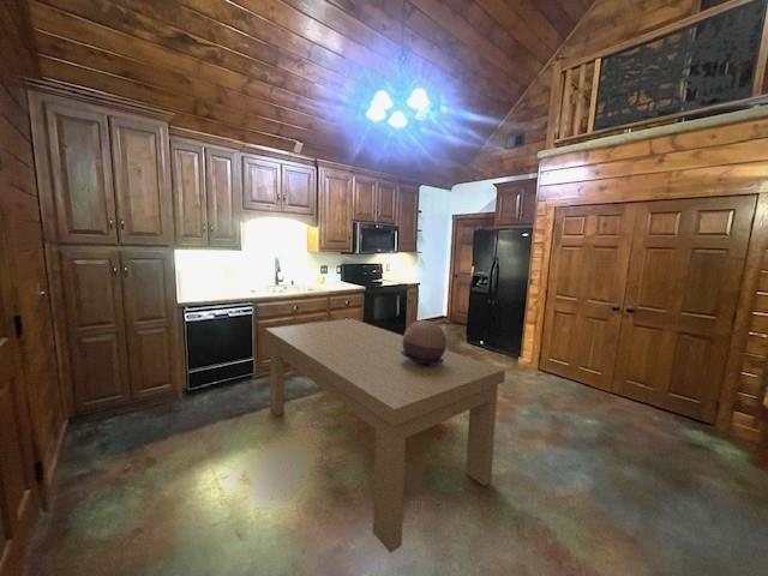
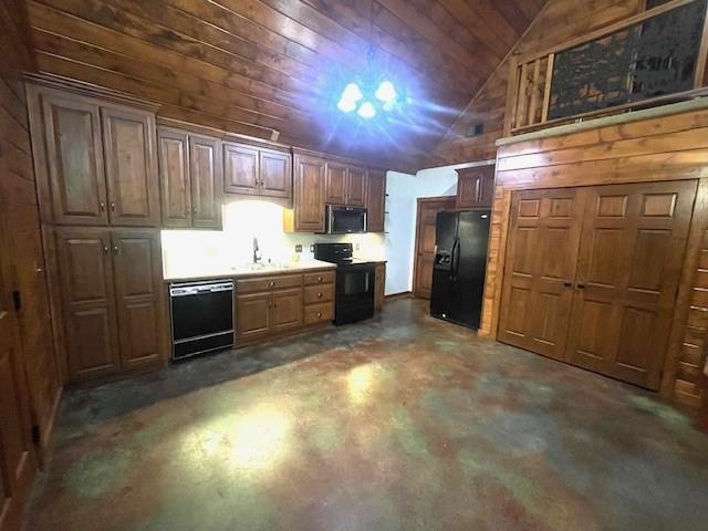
- dining table (377, 389)
- decorative bowl (422, 342)
